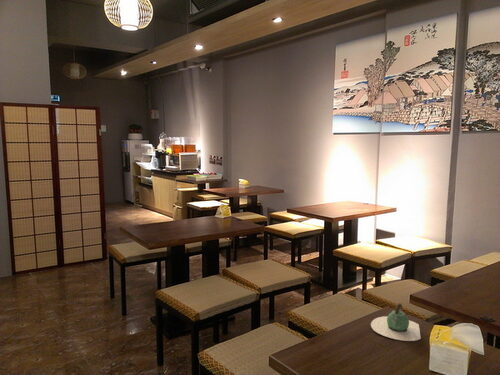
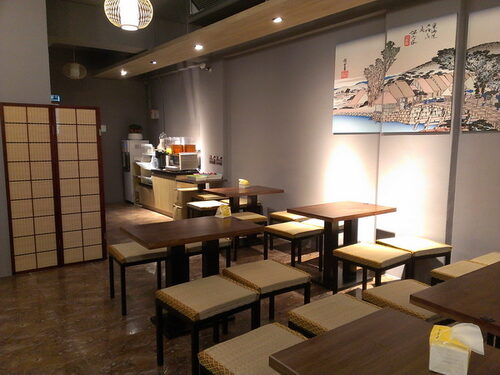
- teapot (398, 315)
